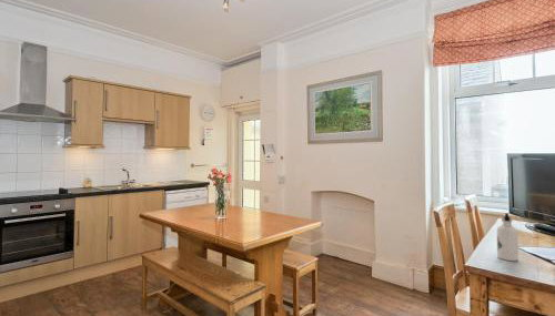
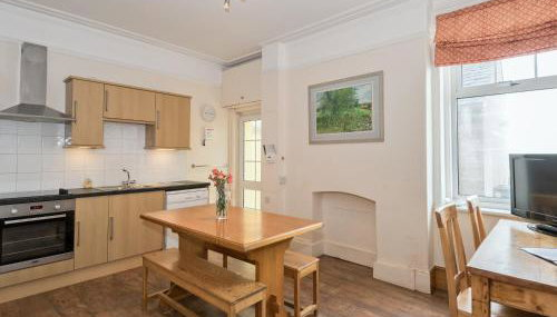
- water bottle (507, 236)
